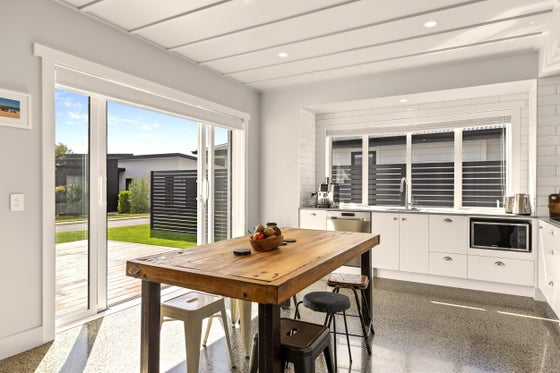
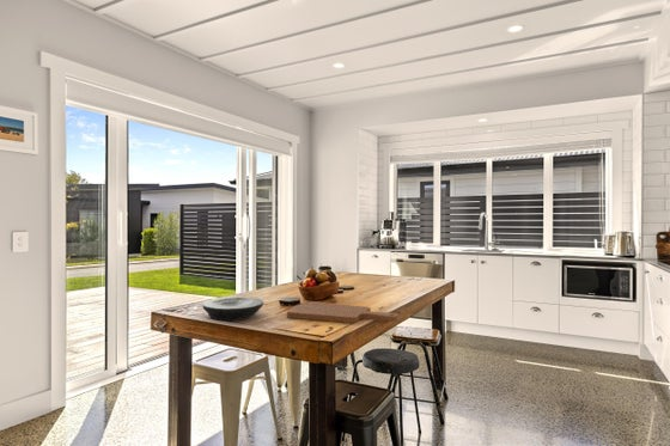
+ plate (233, 308)
+ cutting board (335, 312)
